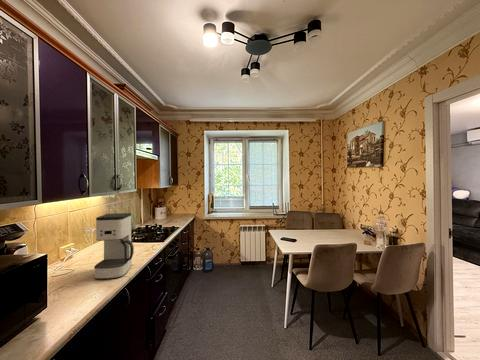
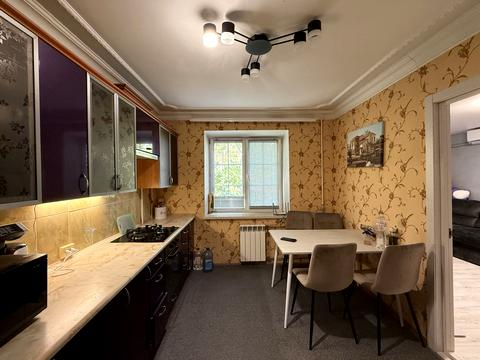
- coffee maker (116, 243)
